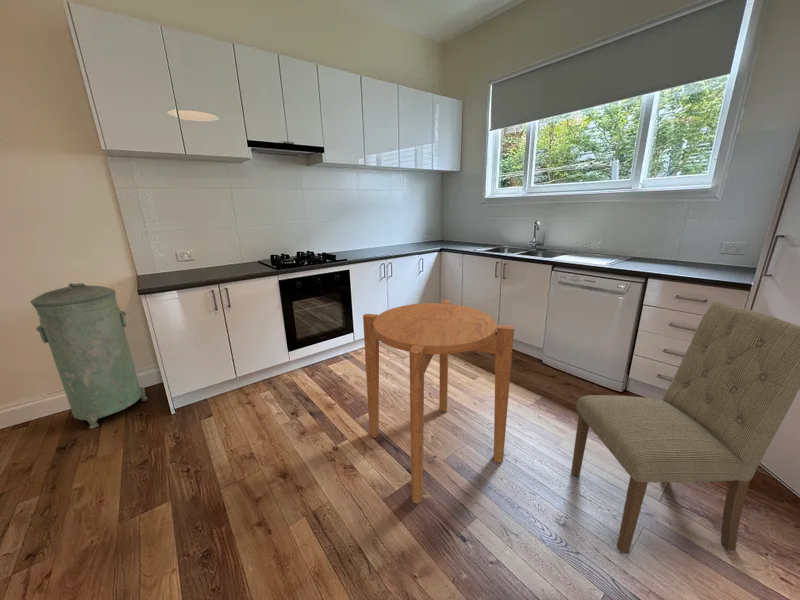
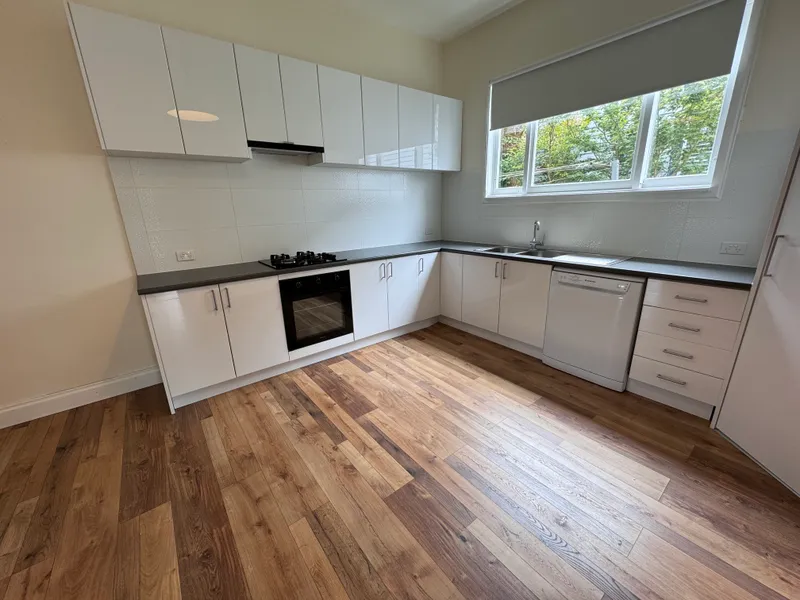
- dining chair (669, 420)
- round table (440, 387)
- trash can (93, 350)
